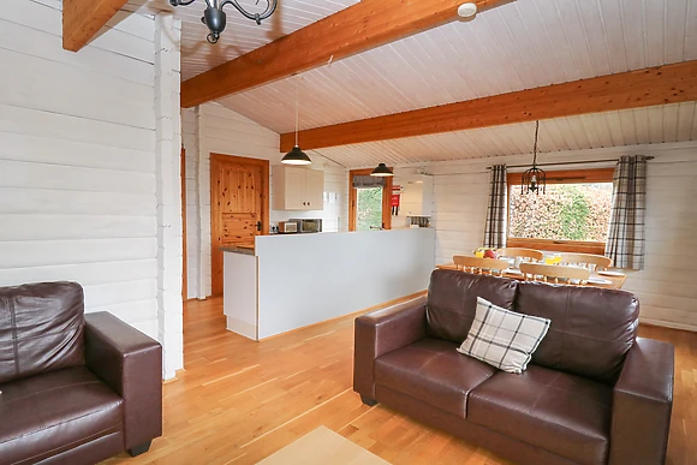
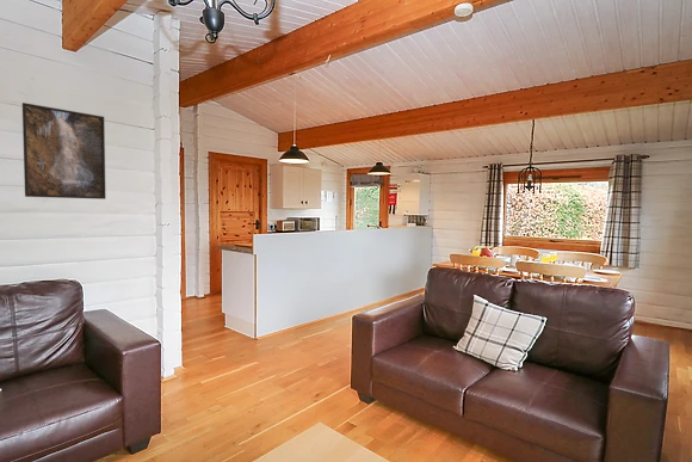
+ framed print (67, 154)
